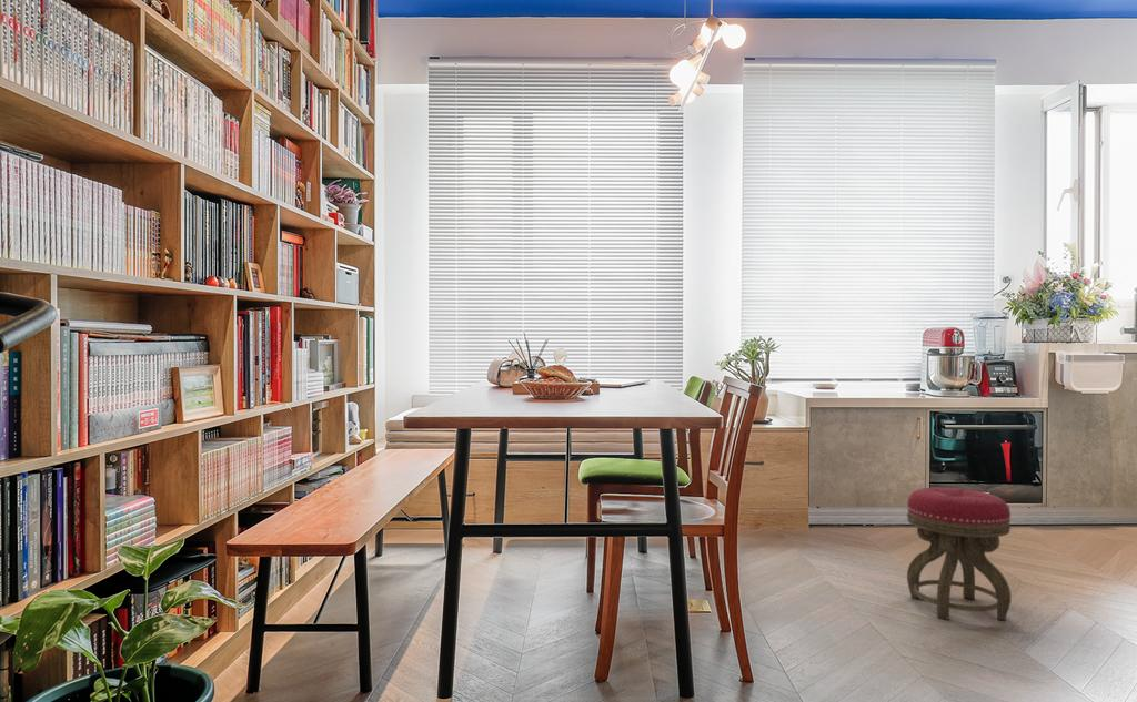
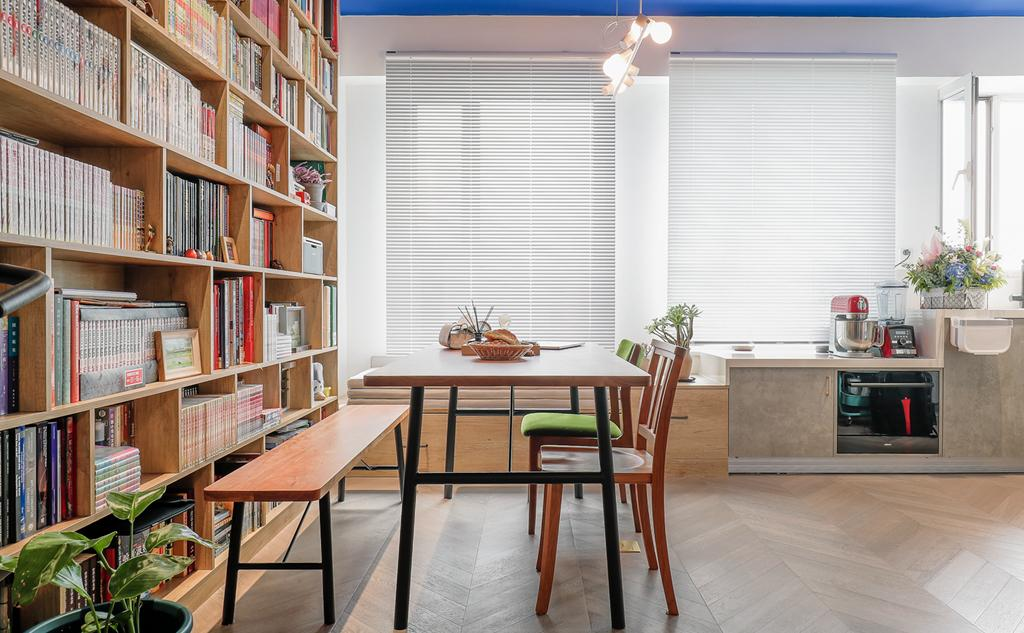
- stool (956, 549)
